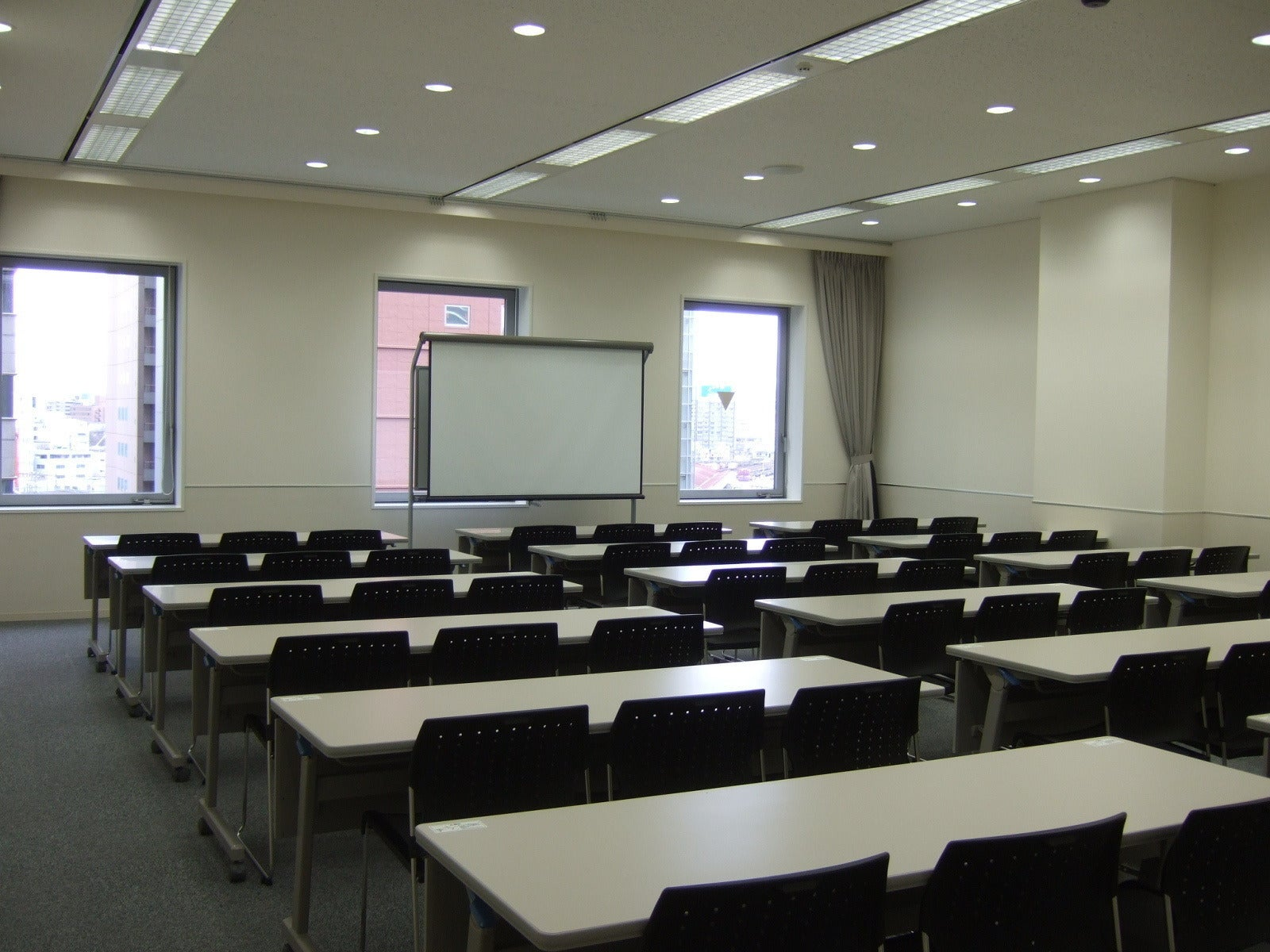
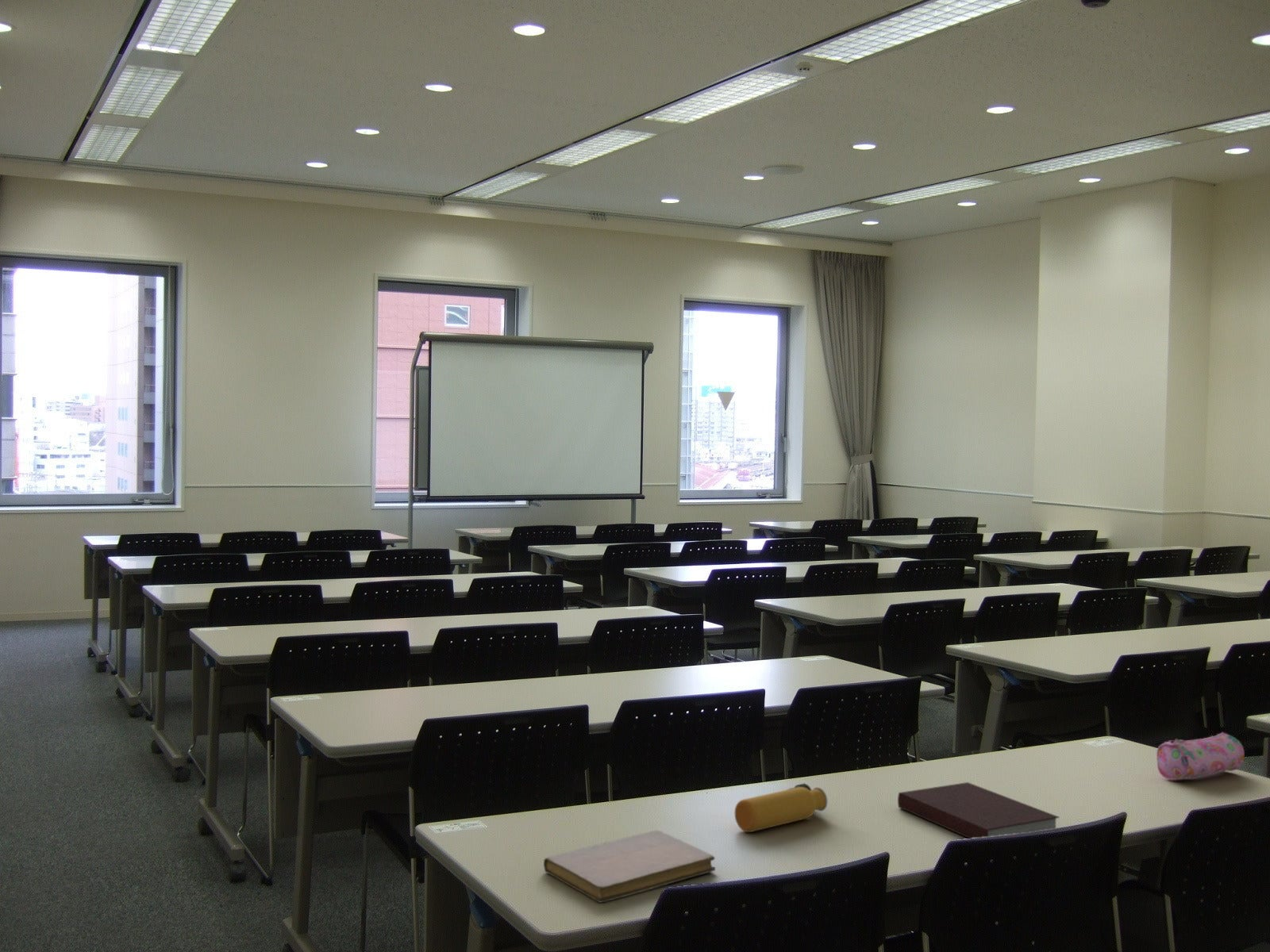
+ notebook (976, 812)
+ pencil case (1199, 755)
+ notebook (629, 863)
+ water bottle (782, 802)
